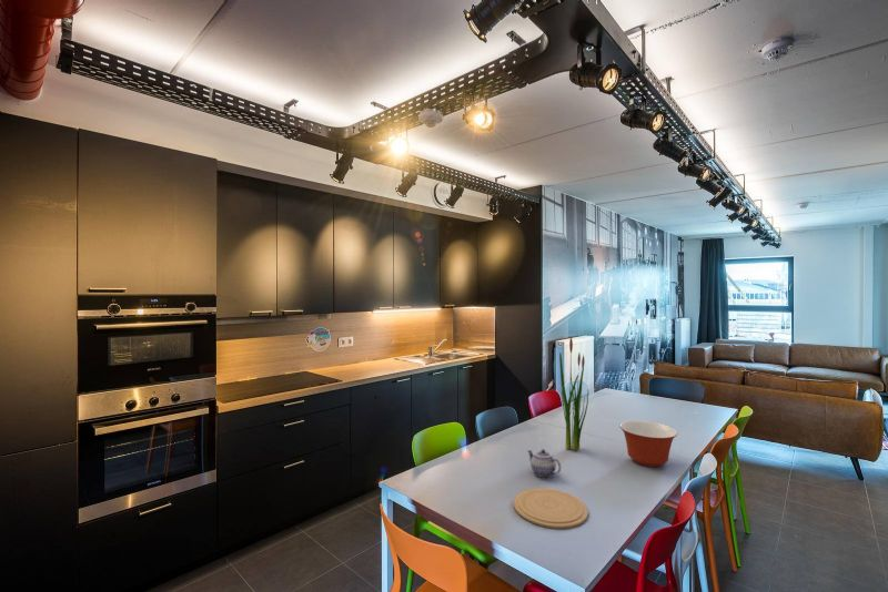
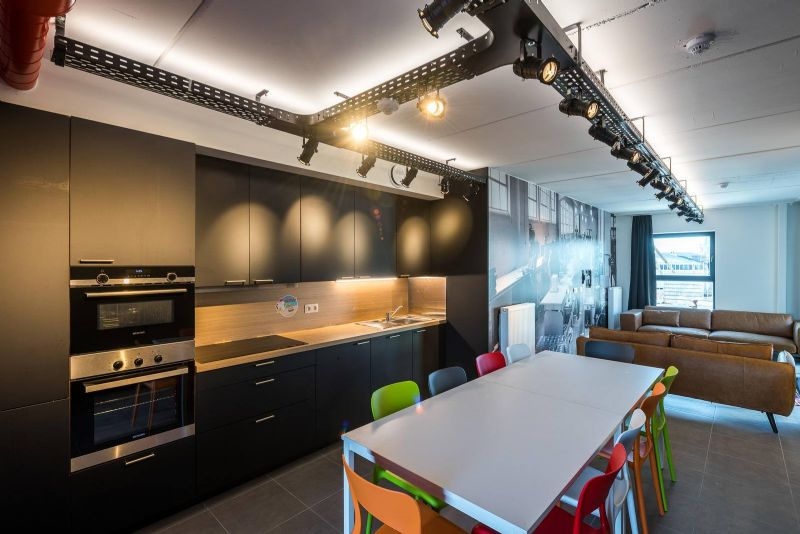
- mixing bowl (647, 445)
- plant (577, 391)
- teapot (543, 461)
- plate (549, 506)
